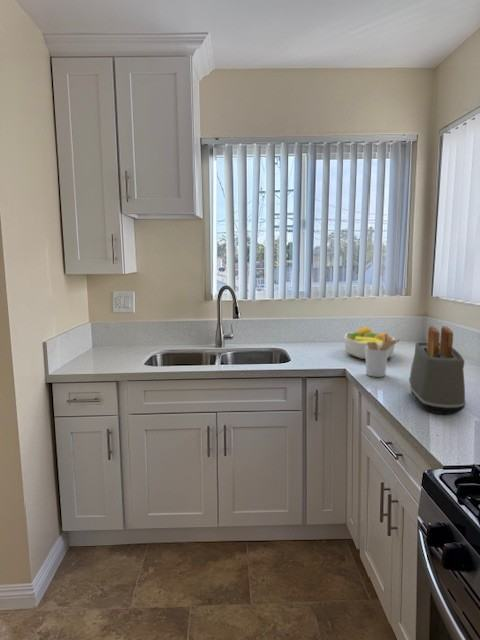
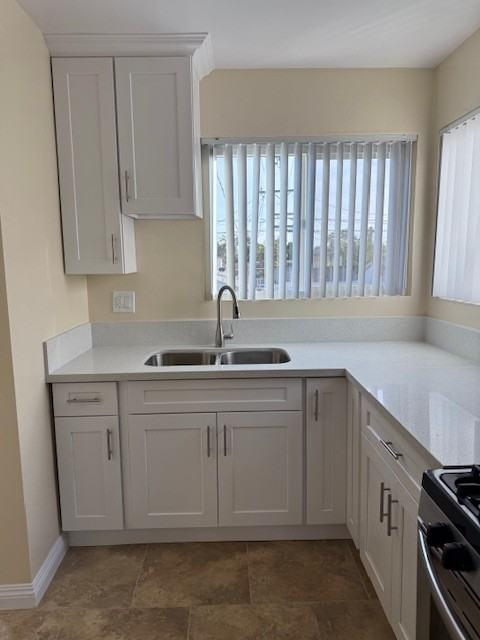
- utensil holder (381, 355)
- fruit bowl (369, 341)
- toaster (436, 364)
